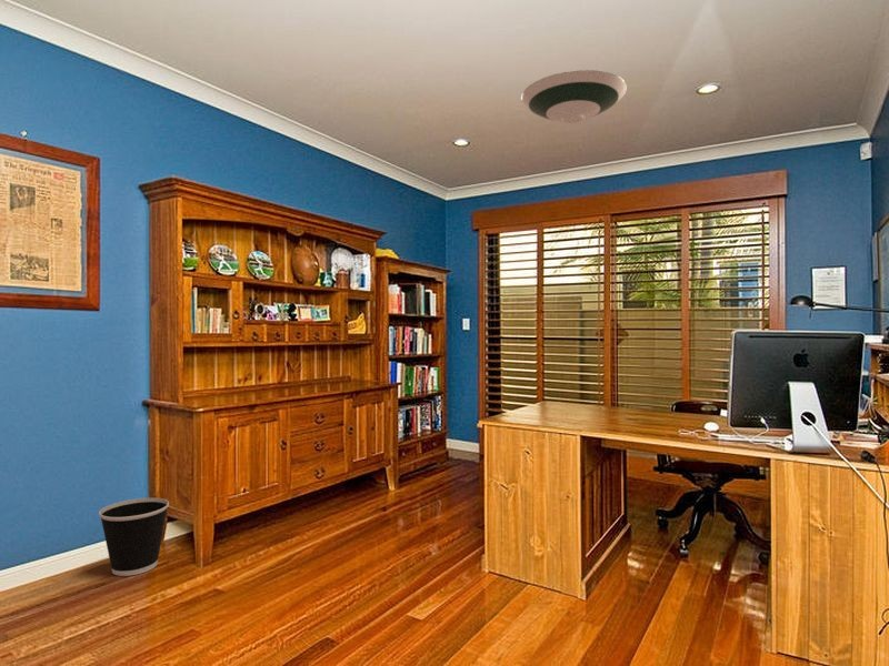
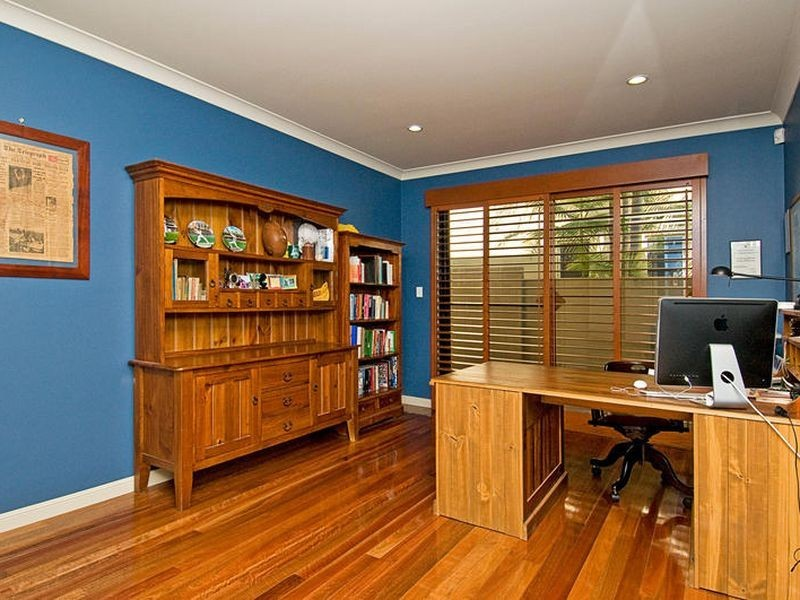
- wastebasket (134, 536)
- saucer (572, 107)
